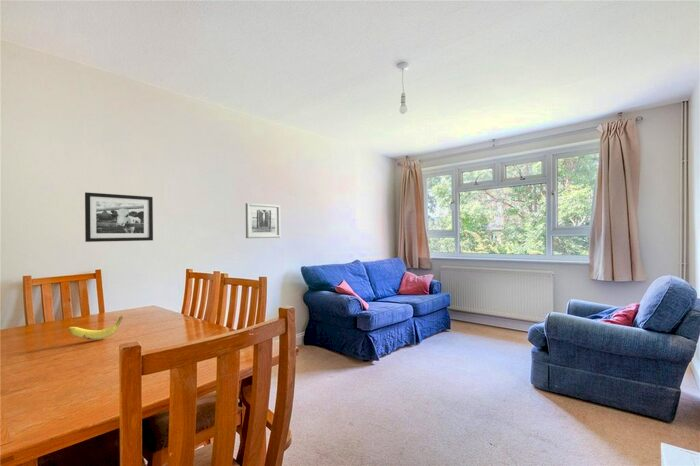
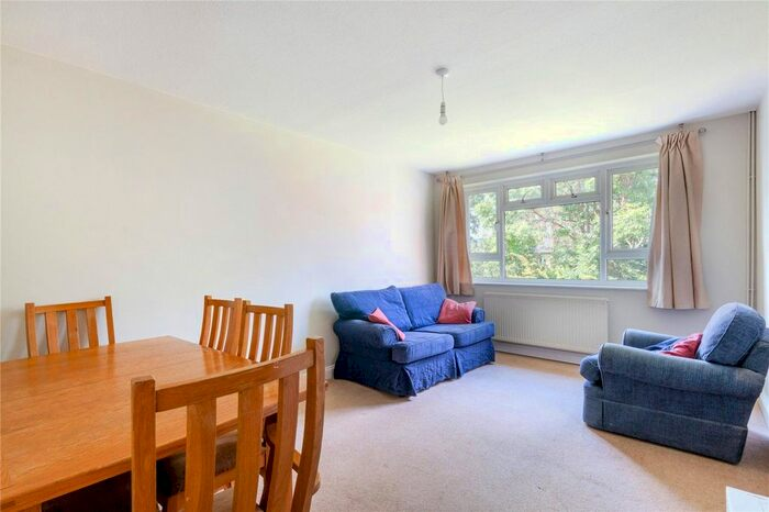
- picture frame (121, 218)
- banana (96, 330)
- wall art (263, 221)
